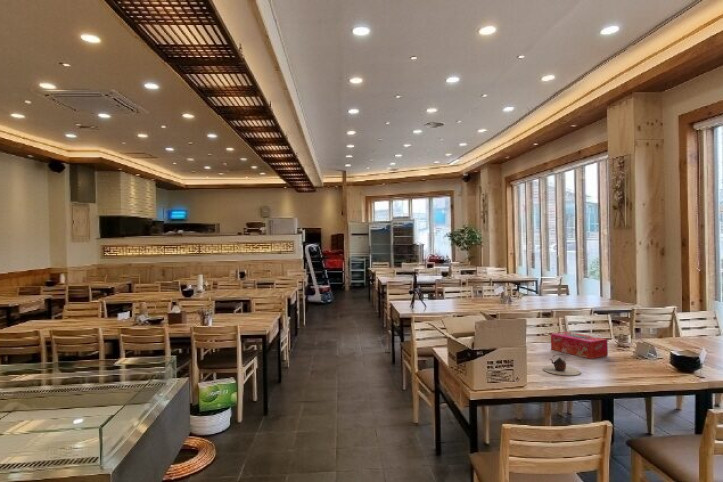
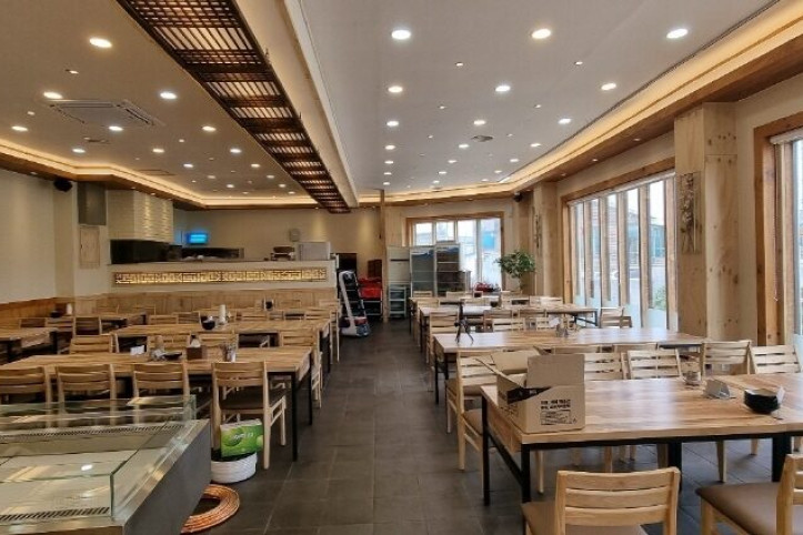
- teapot (561, 362)
- tissue box (578, 344)
